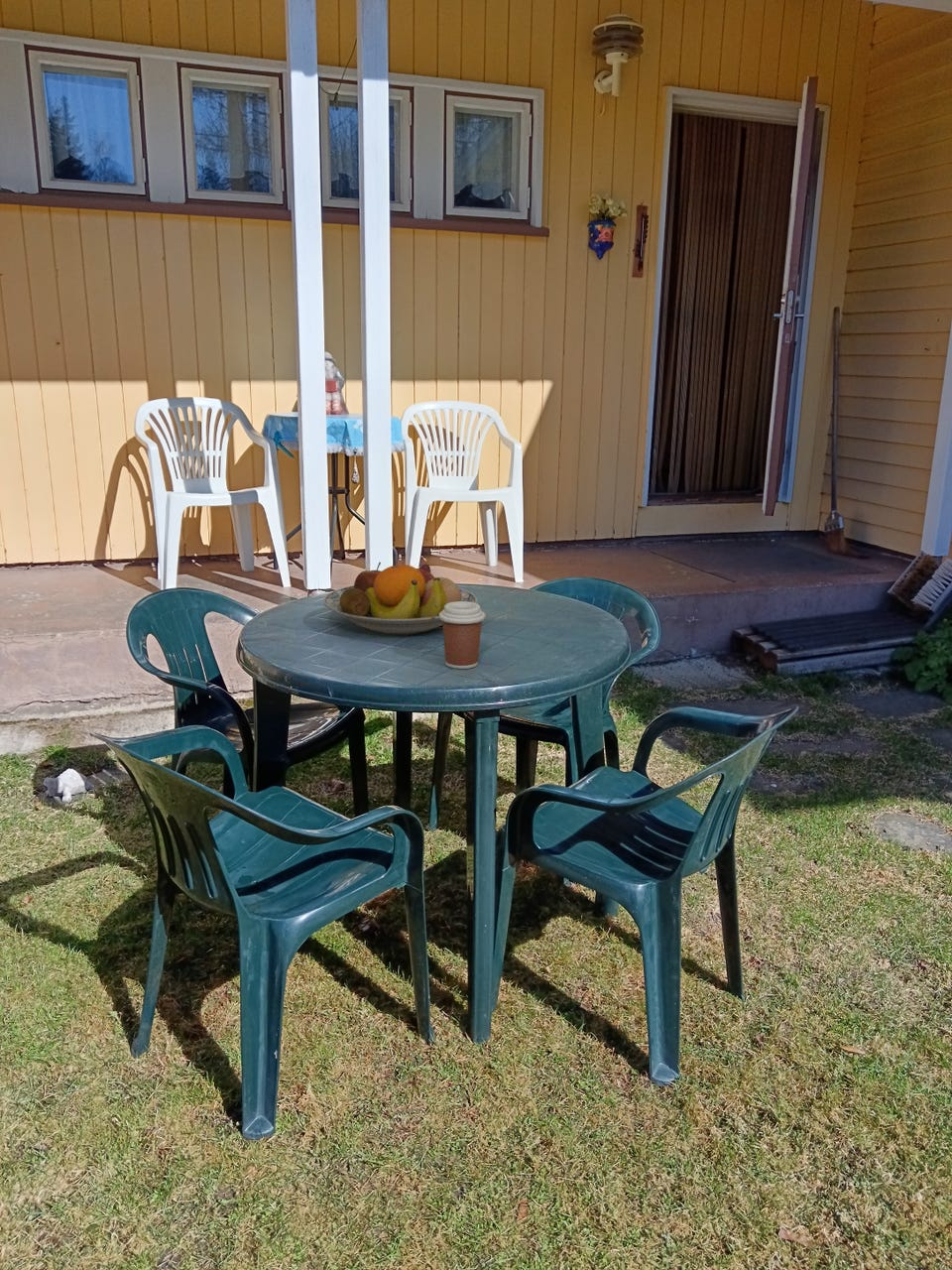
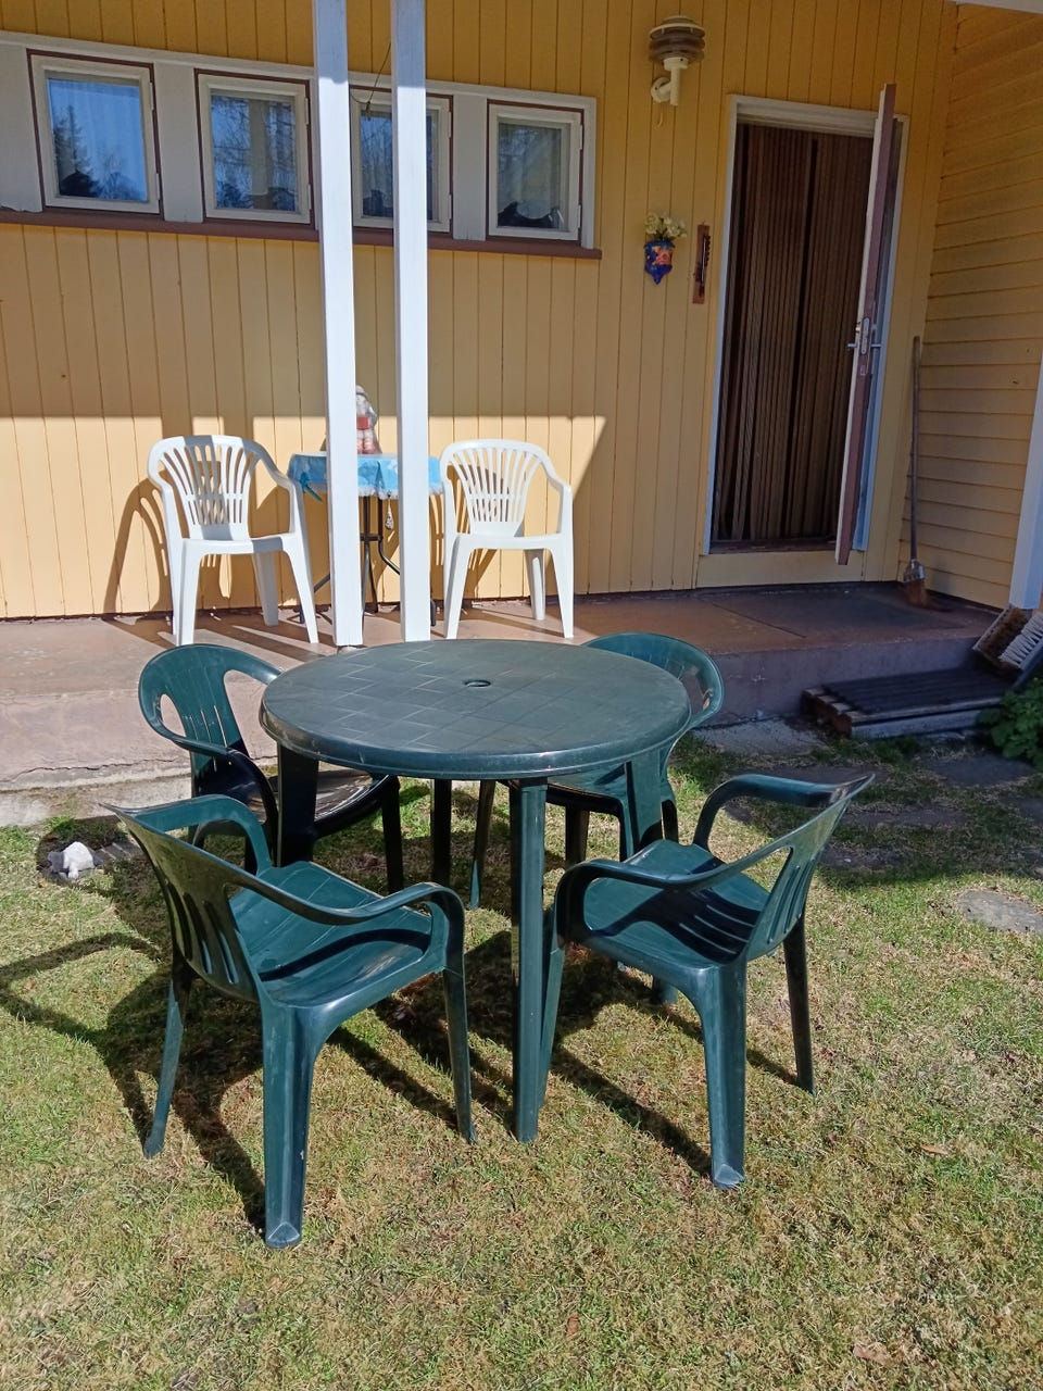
- fruit bowl (401, 592)
- coffee cup (461, 634)
